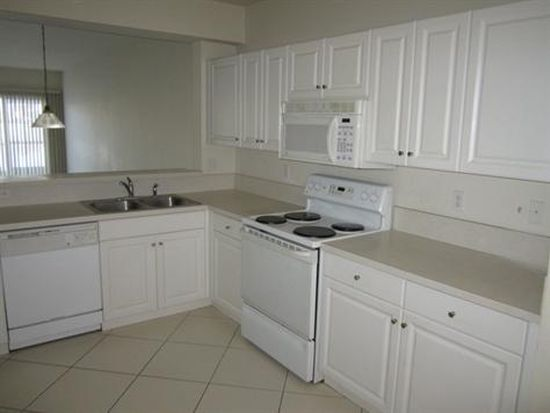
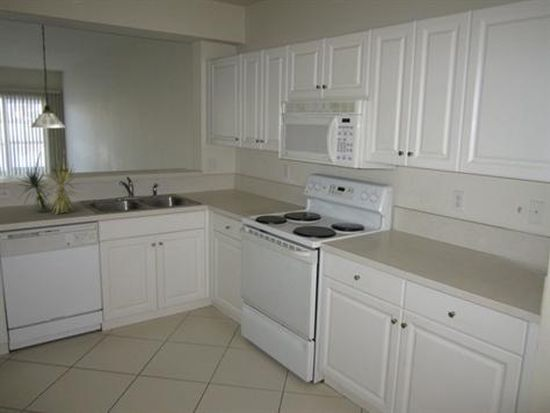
+ plant (48, 183)
